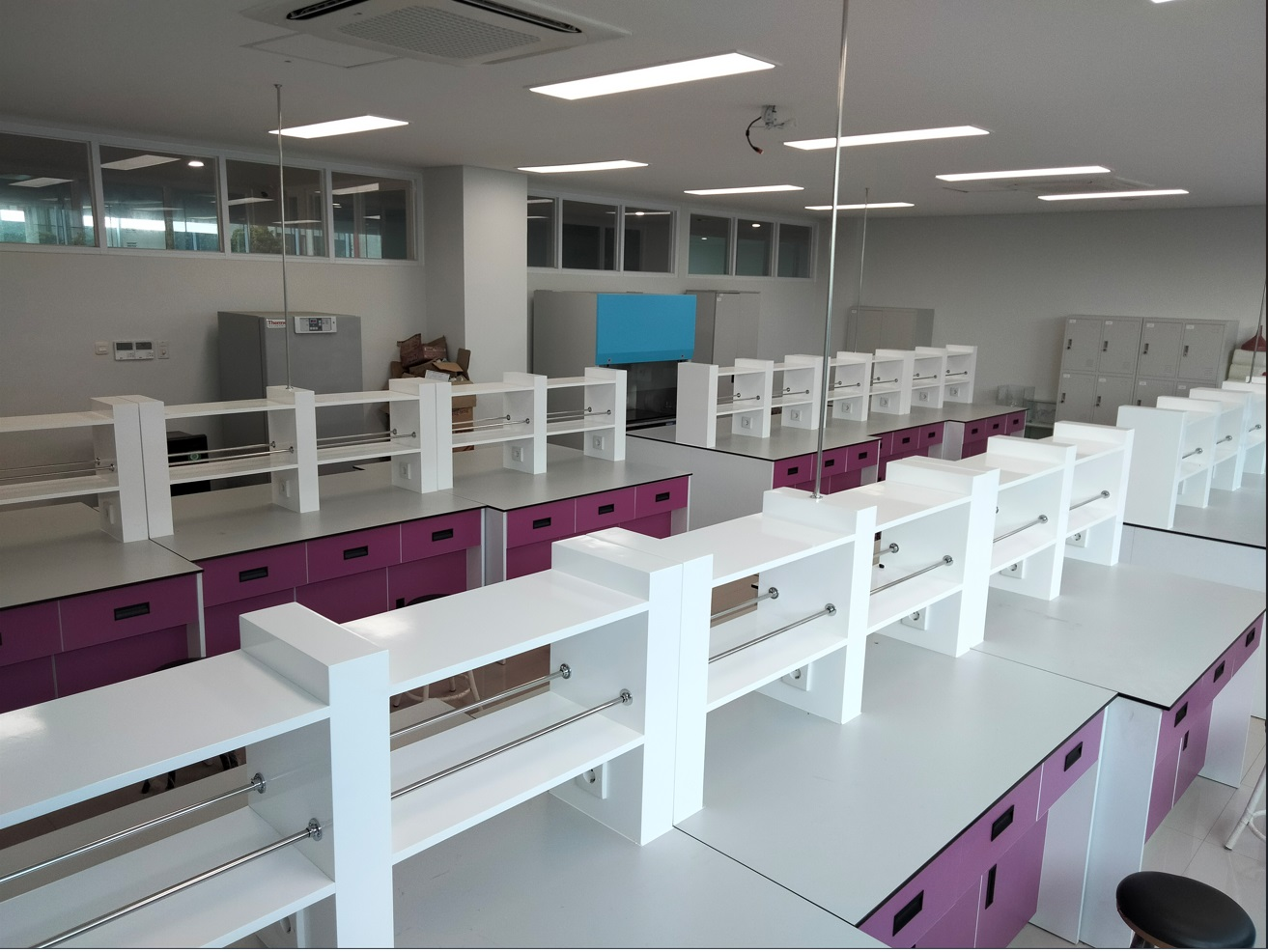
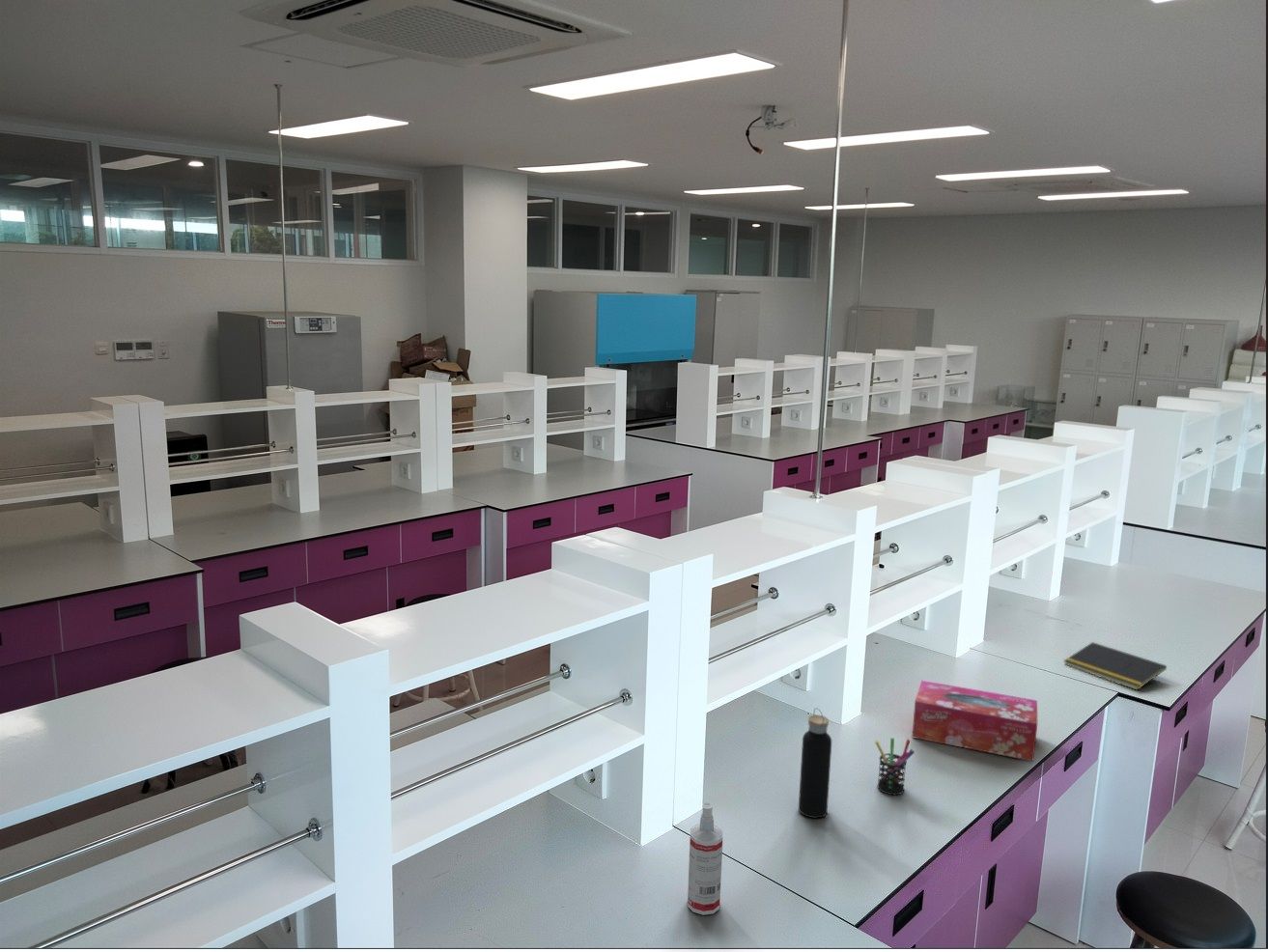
+ spray bottle (705, 854)
+ notepad (1113, 664)
+ pen holder (893, 762)
+ water bottle (815, 760)
+ tissue box (974, 718)
